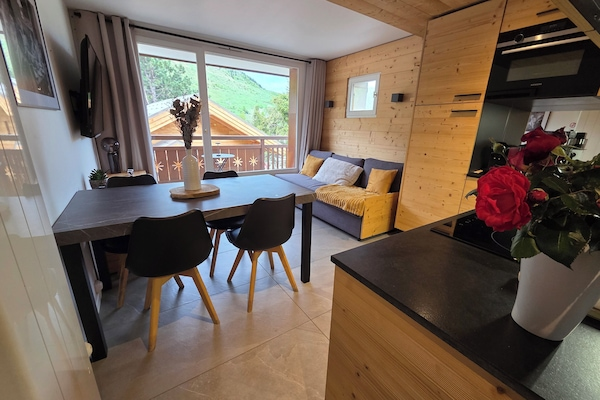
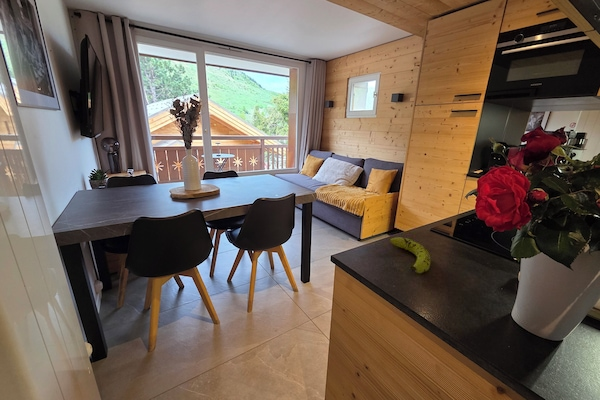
+ fruit (408, 250)
